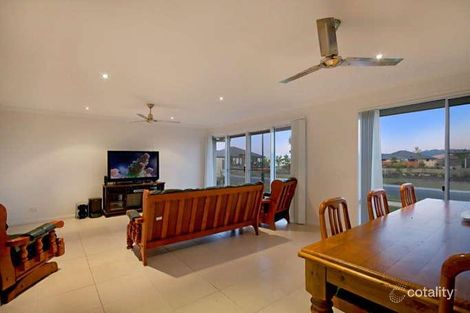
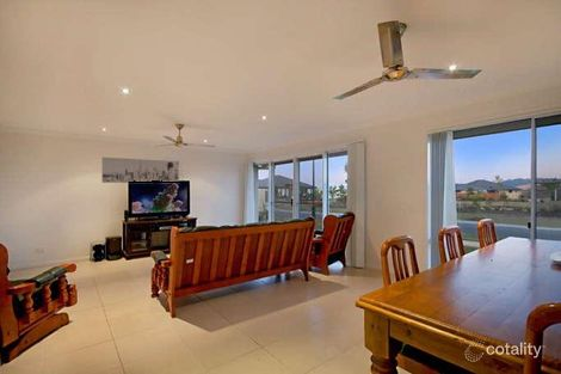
+ wall art (143, 171)
